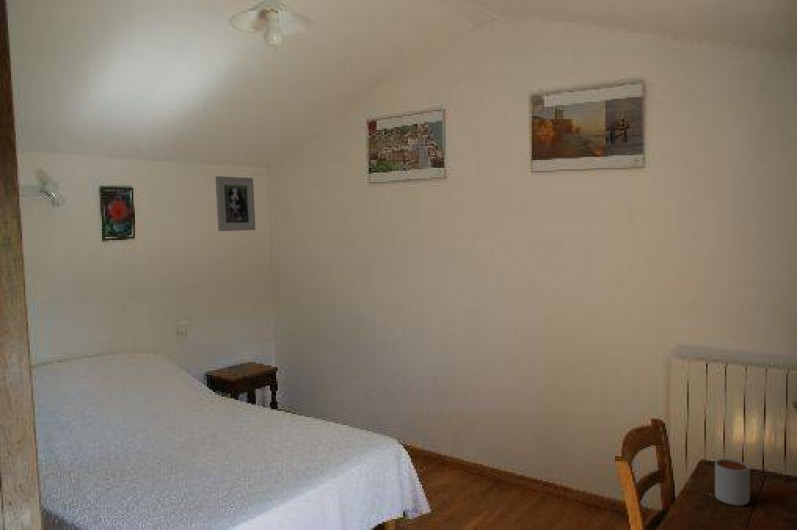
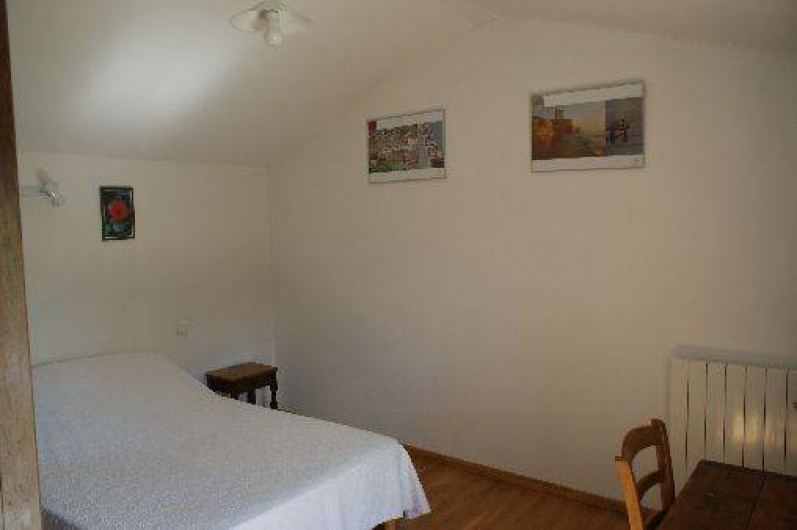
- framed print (236, 204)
- mug (734, 480)
